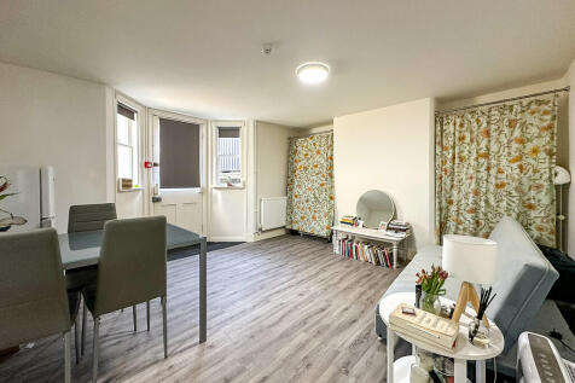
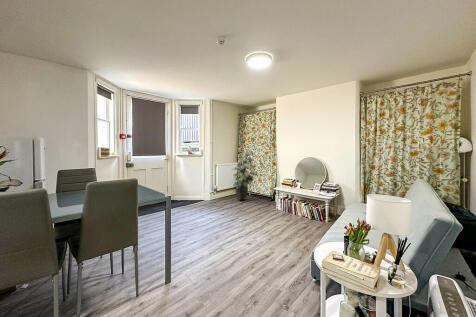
+ indoor plant (243, 174)
